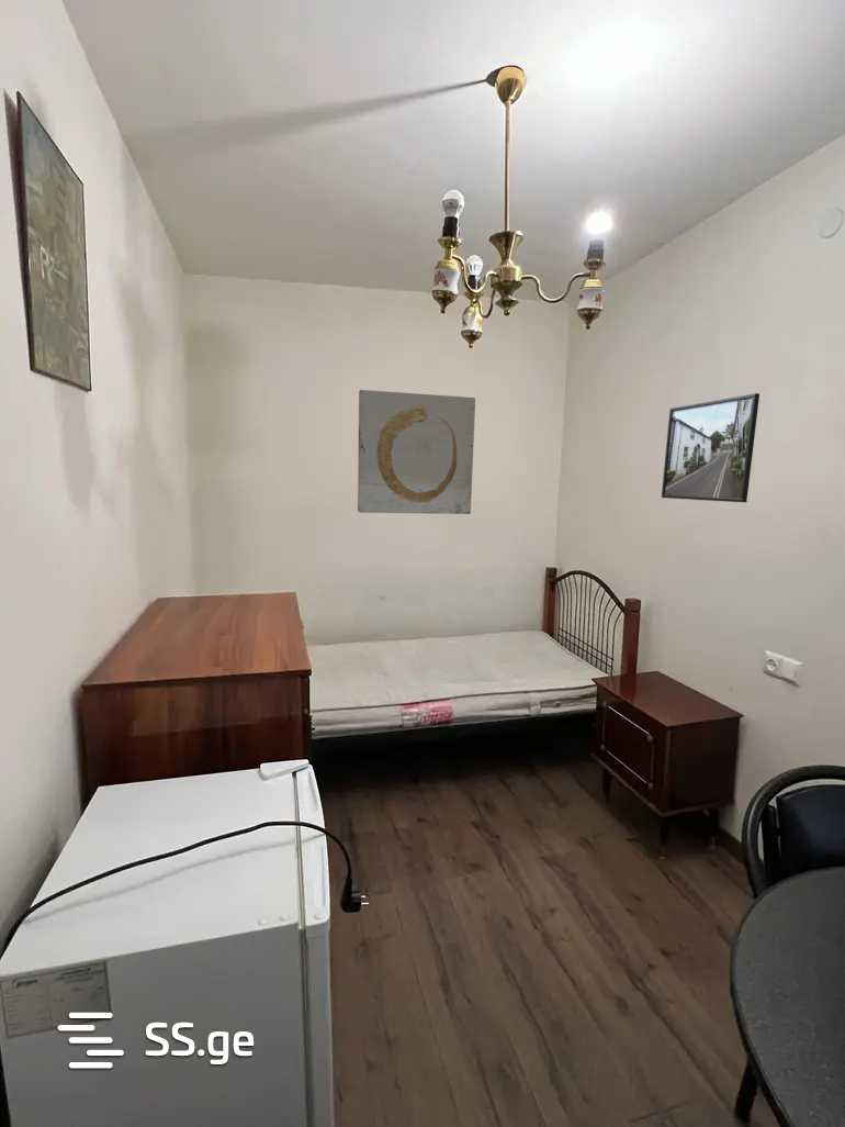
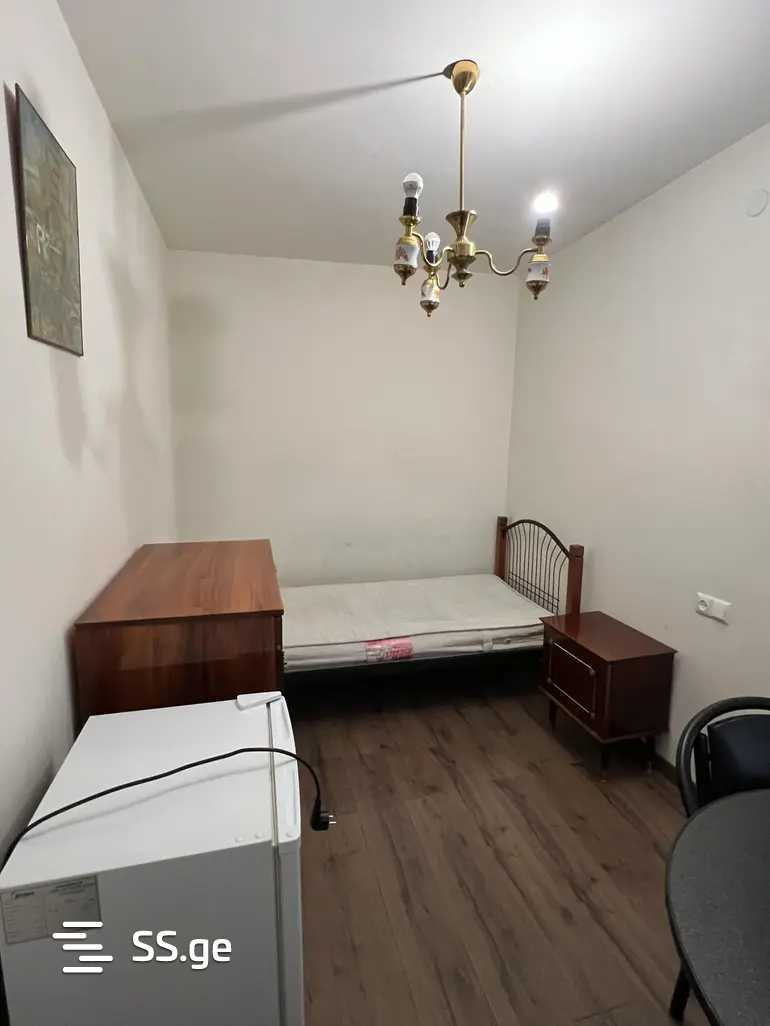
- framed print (705, 451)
- wall art (416, 454)
